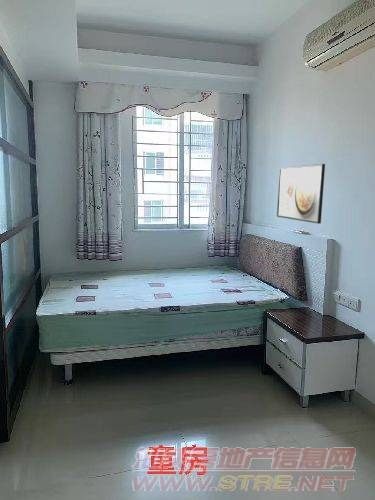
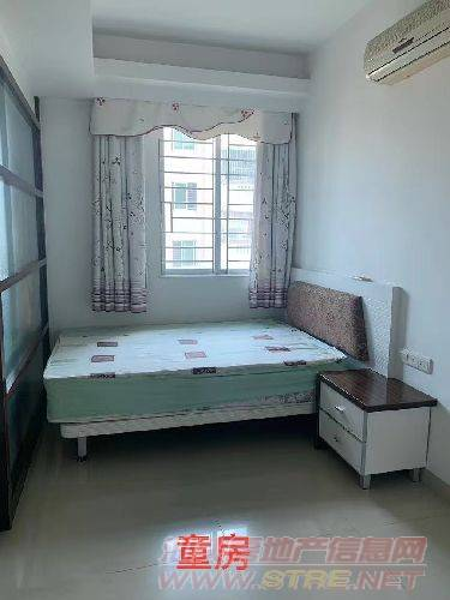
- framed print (298, 193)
